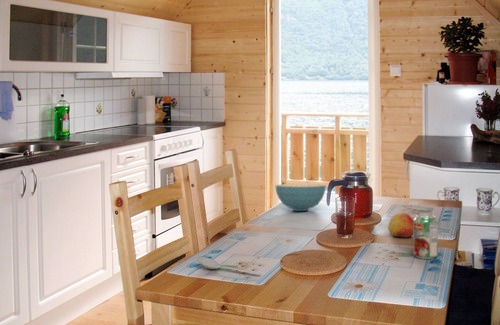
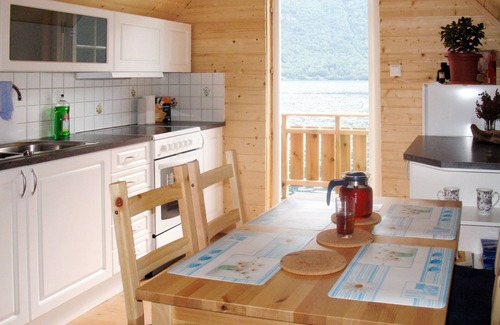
- beverage can (425, 236)
- apple (401, 224)
- spoon (228, 267)
- cereal bowl (300, 197)
